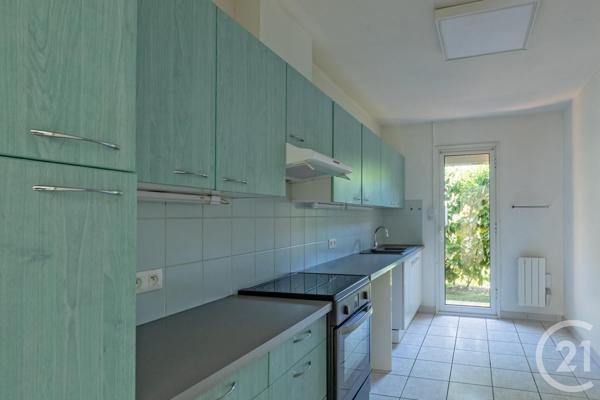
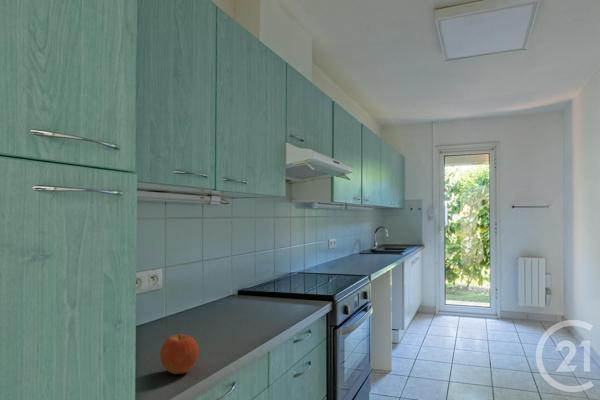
+ fruit (179, 353)
